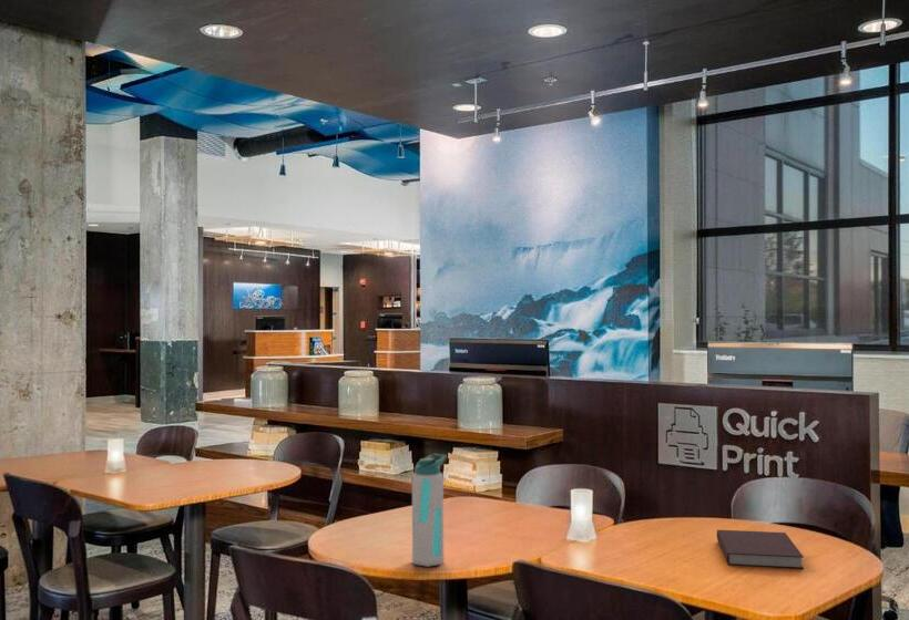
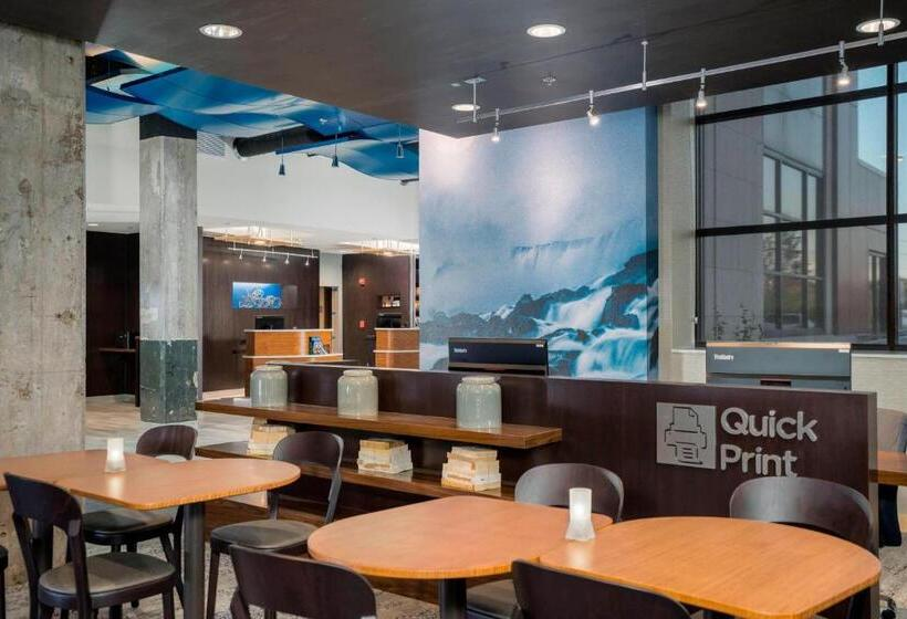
- water bottle (429, 508)
- notebook (757, 547)
